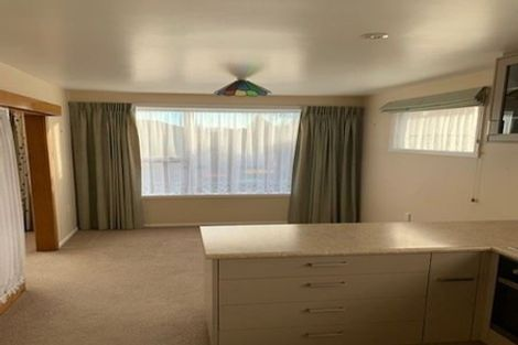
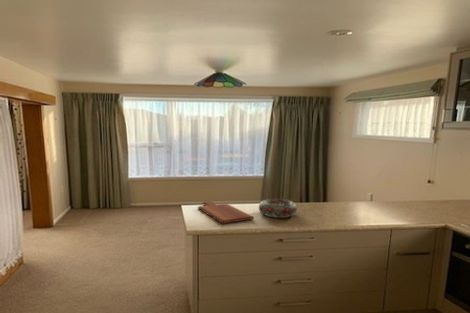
+ decorative bowl (277, 208)
+ cutting board (223, 212)
